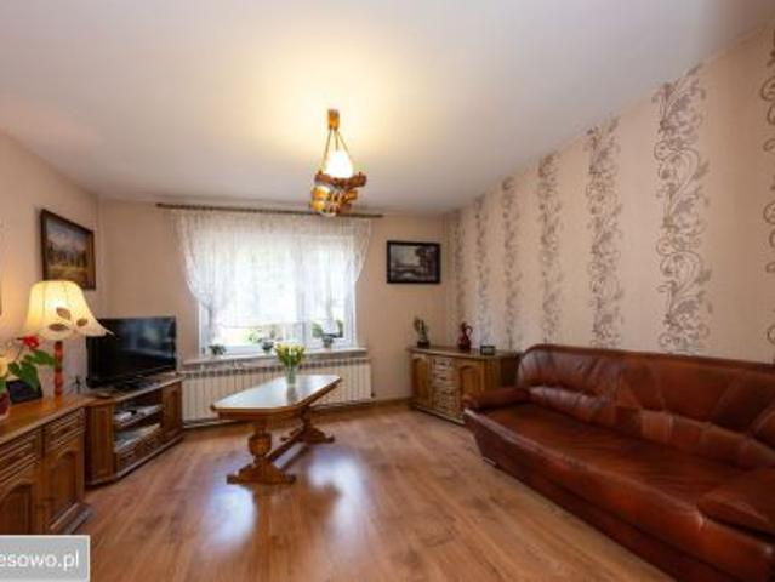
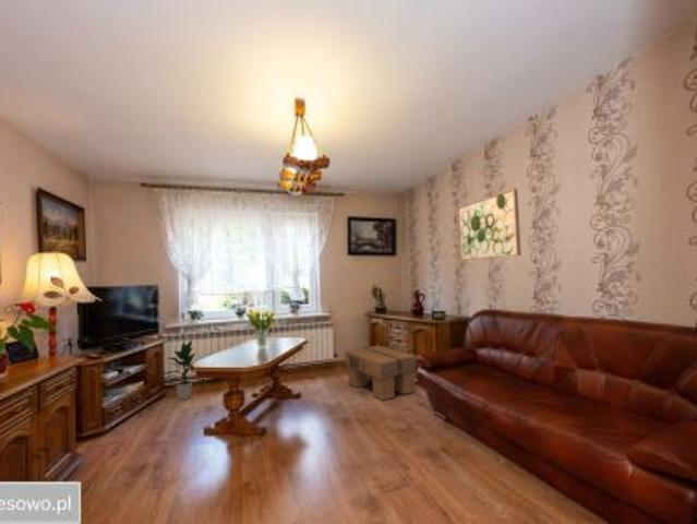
+ indoor plant (185, 369)
+ footstool (380, 370)
+ wall art (484, 228)
